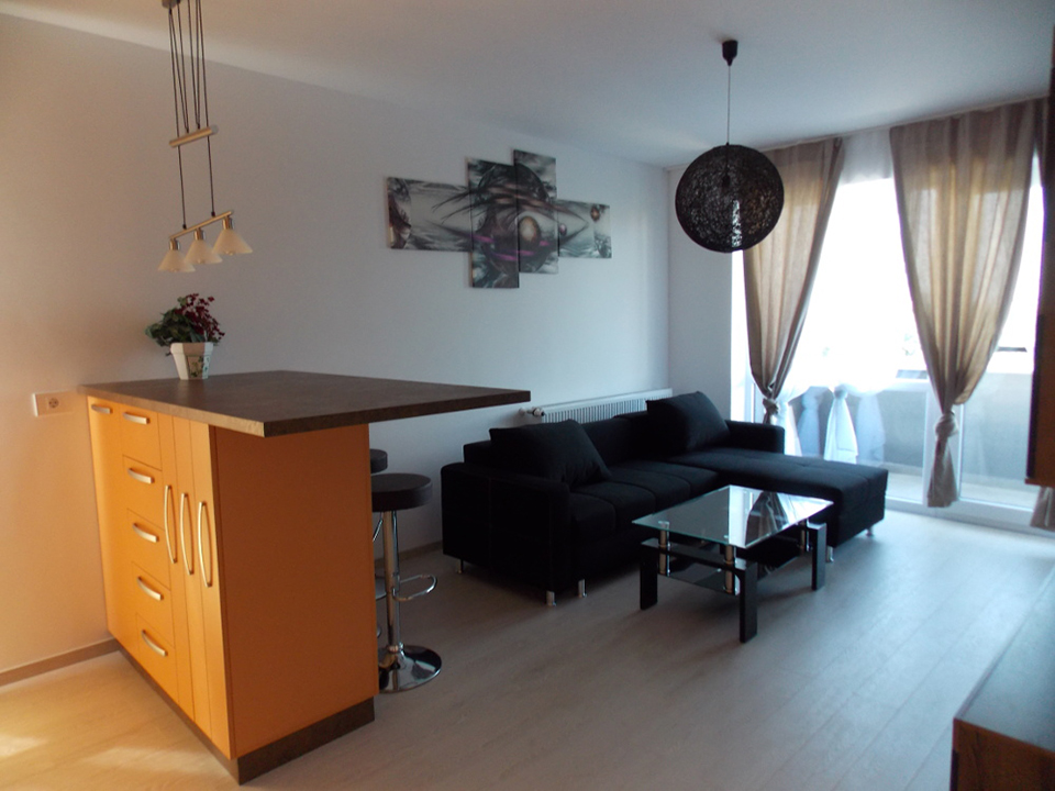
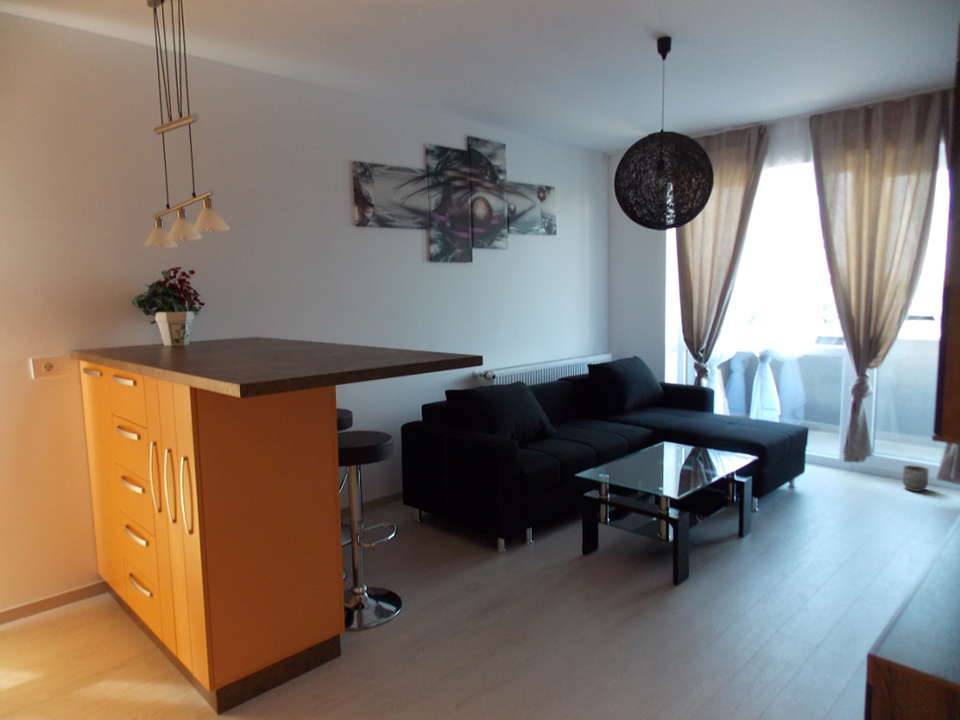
+ planter (915, 478)
